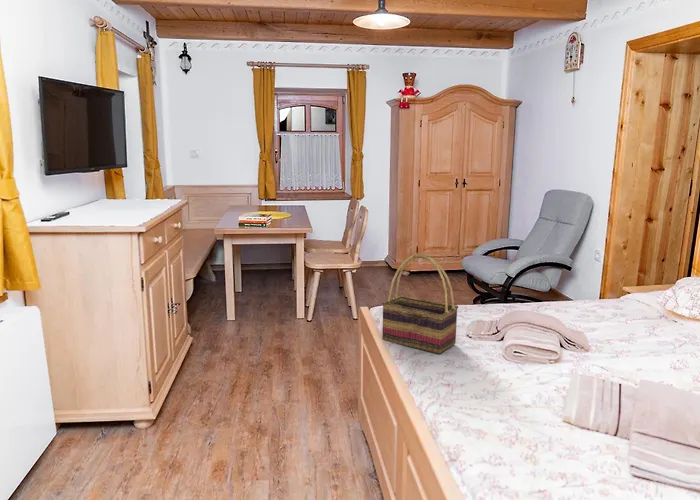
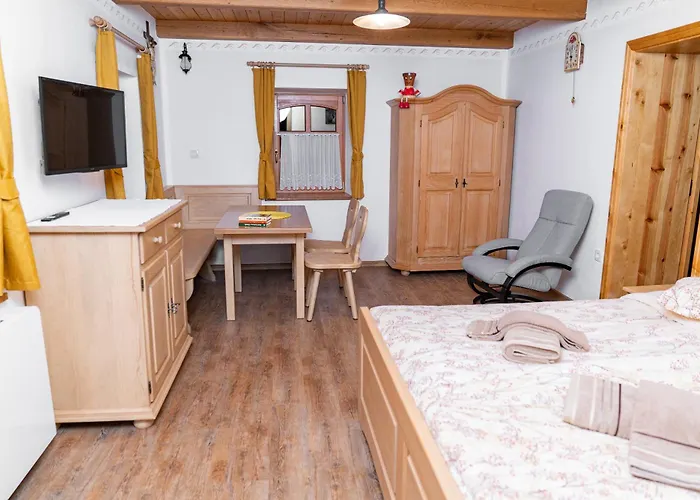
- woven basket (420, 299)
